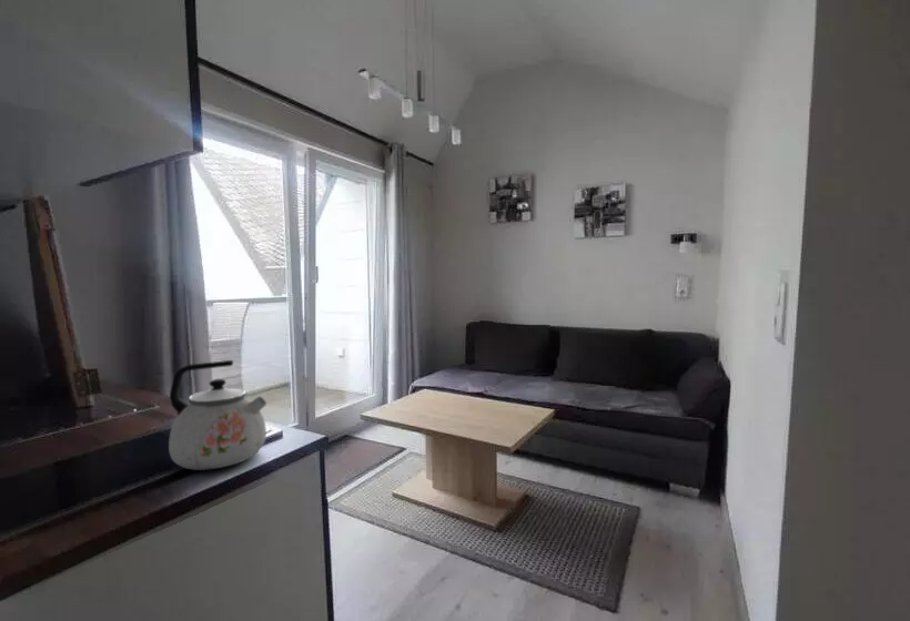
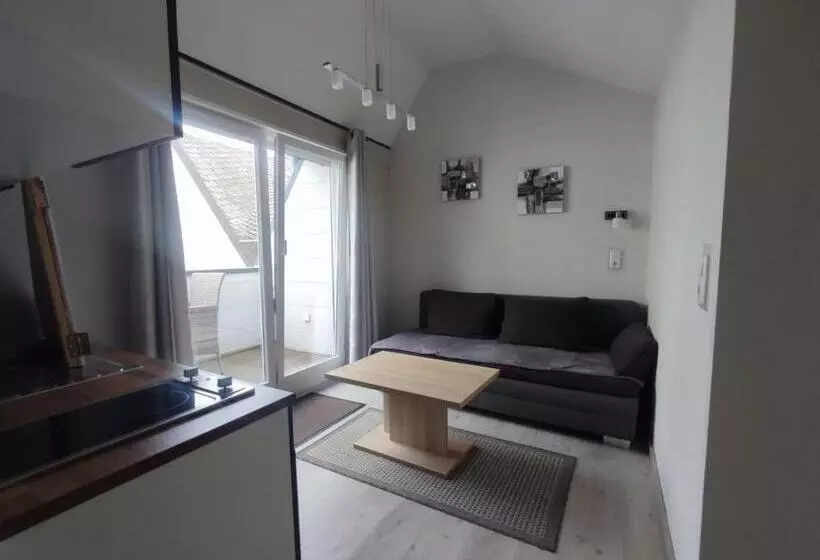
- kettle (220, 409)
